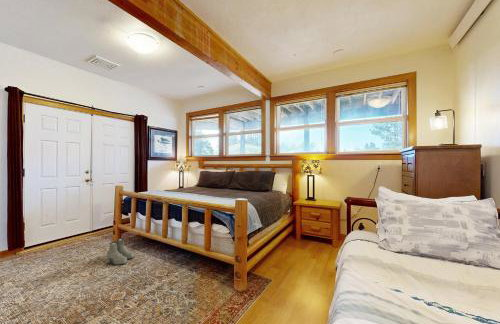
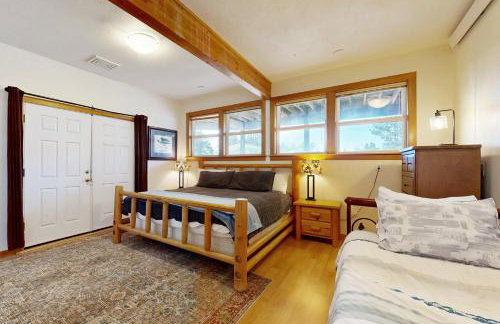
- boots (120, 250)
